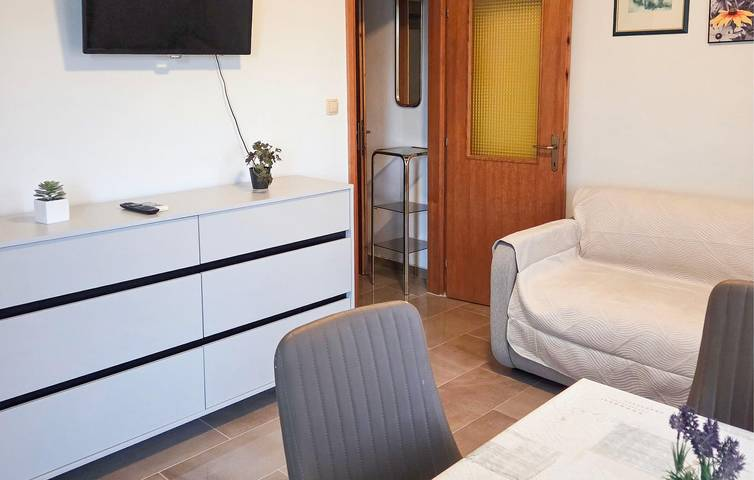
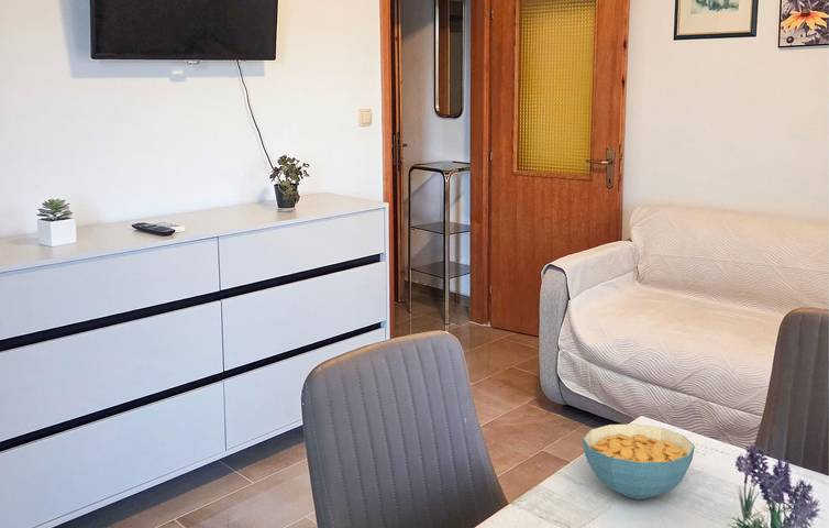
+ cereal bowl (637, 466)
